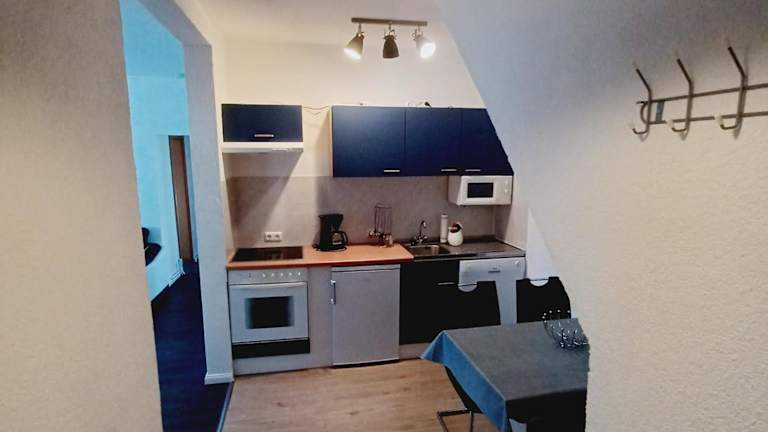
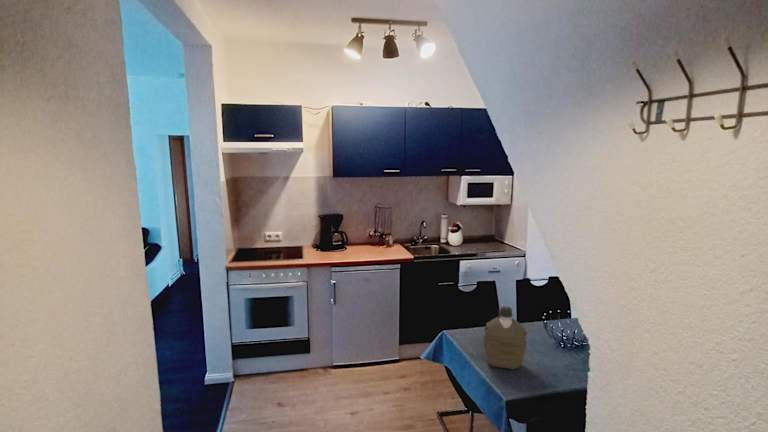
+ water bottle (504, 335)
